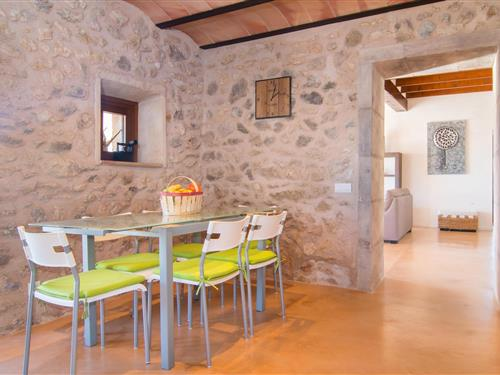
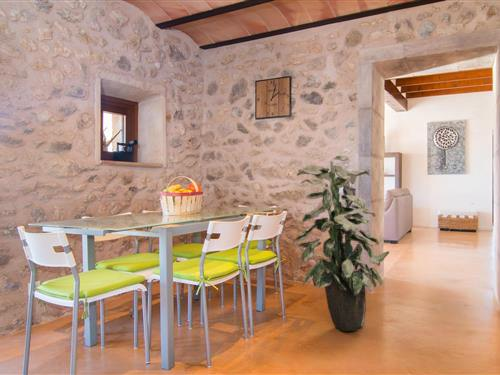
+ indoor plant (338, 241)
